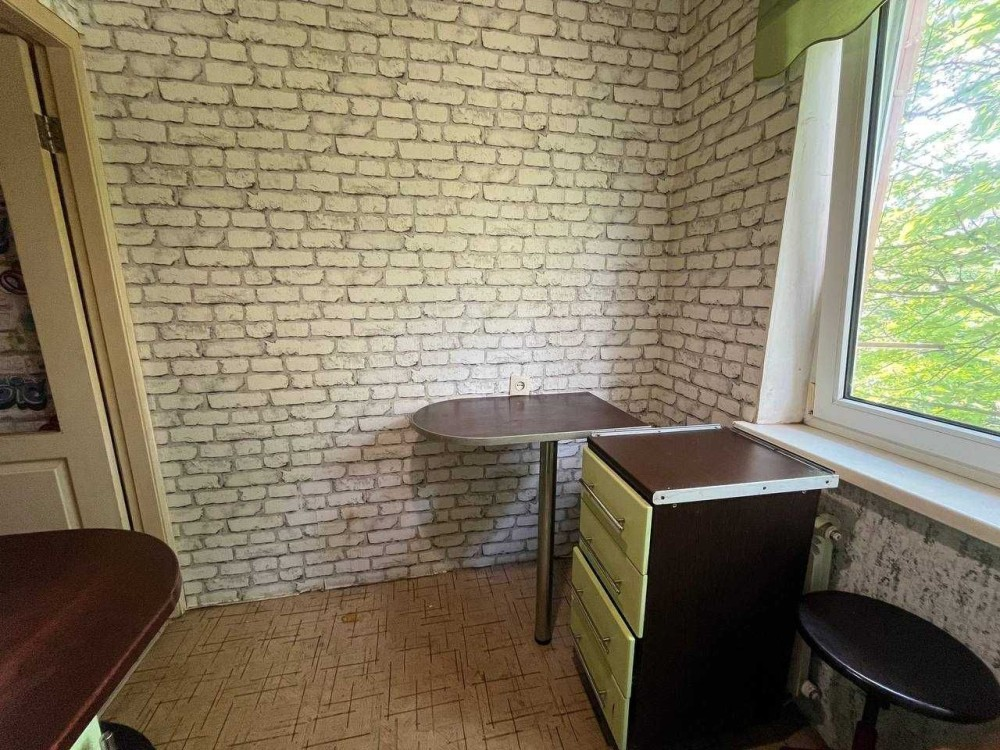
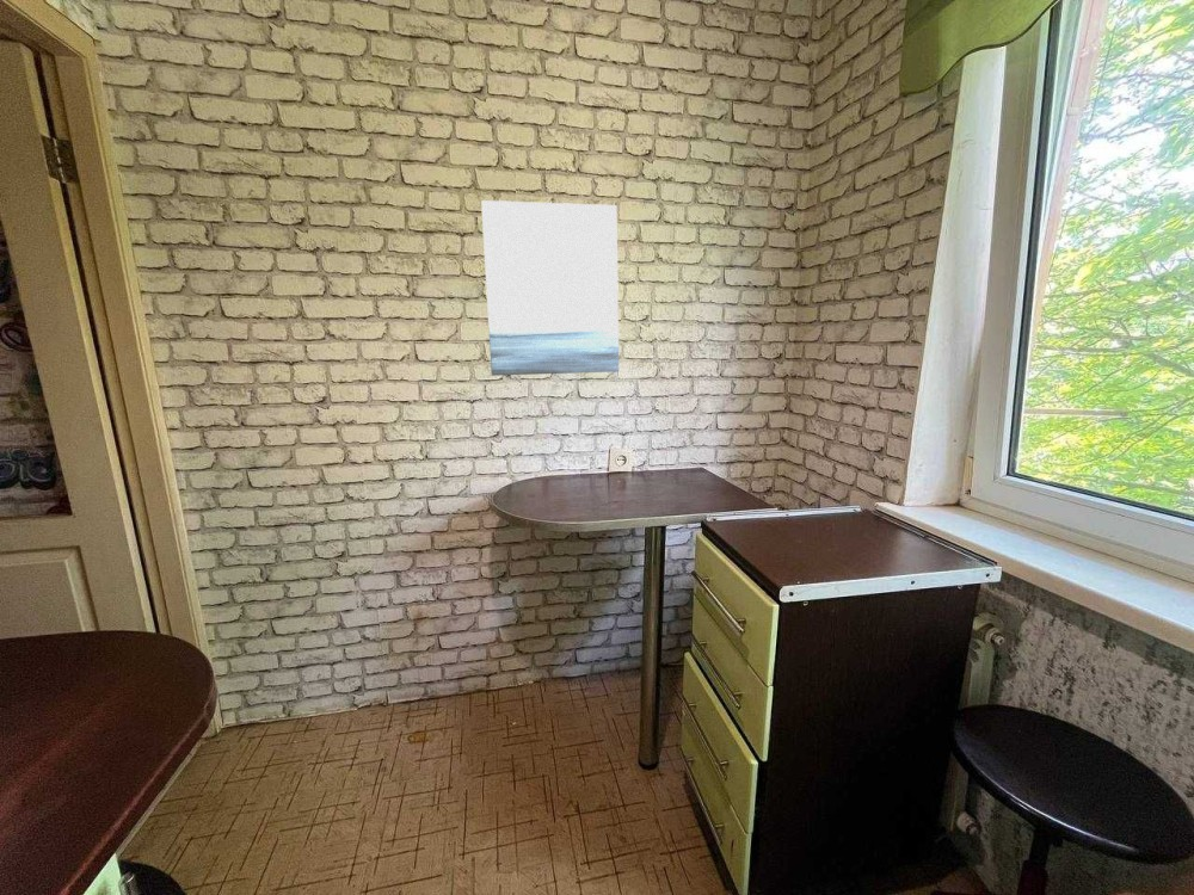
+ wall art (553, 291)
